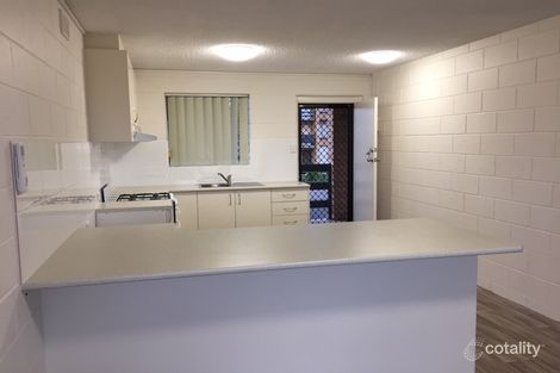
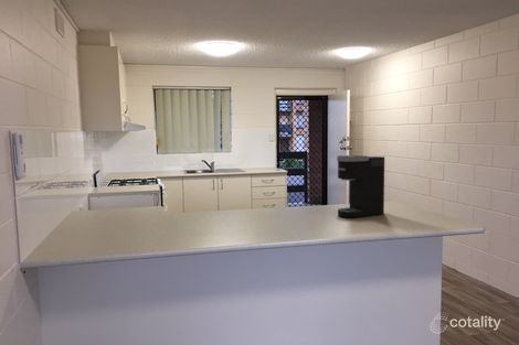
+ coffee maker (360, 184)
